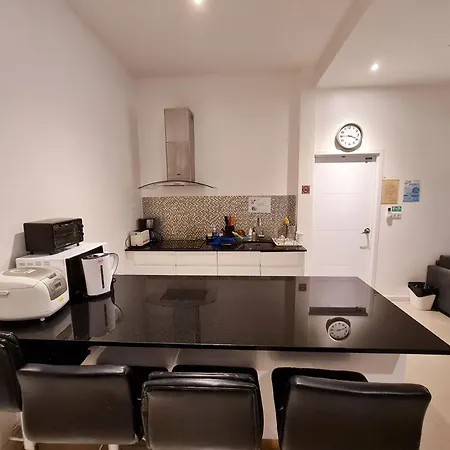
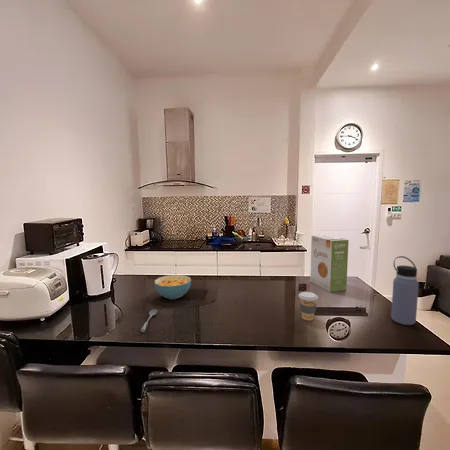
+ food box (328, 261)
+ water bottle (404, 290)
+ cereal bowl (173, 288)
+ soupspoon (149, 318)
+ coffee cup (307, 306)
